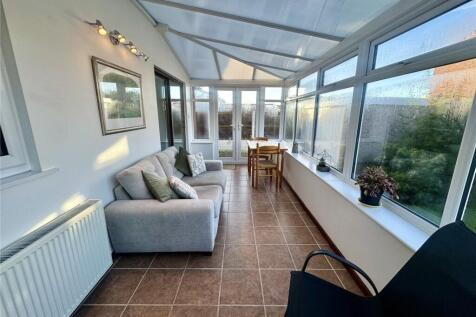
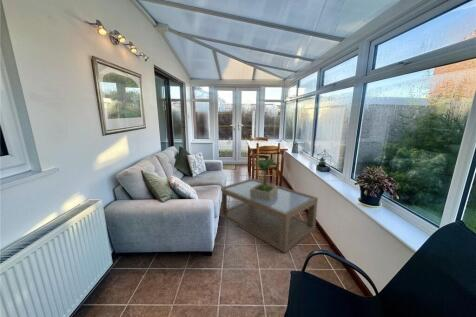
+ potted plant (265, 175)
+ coffee table (264, 207)
